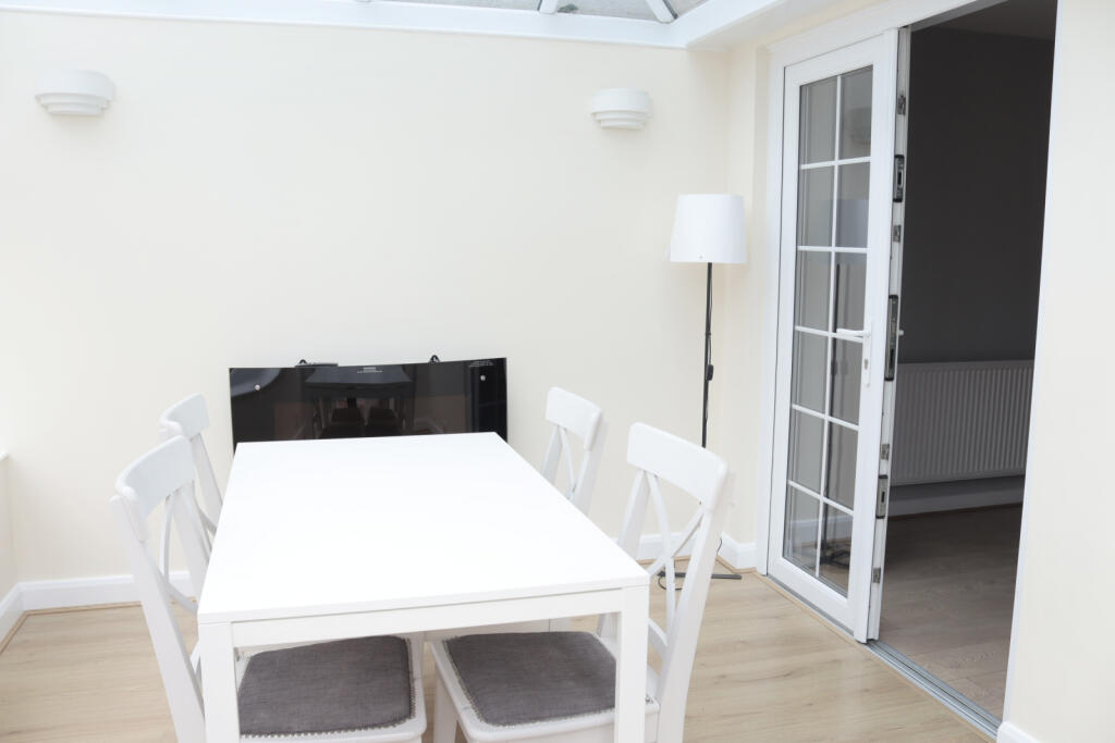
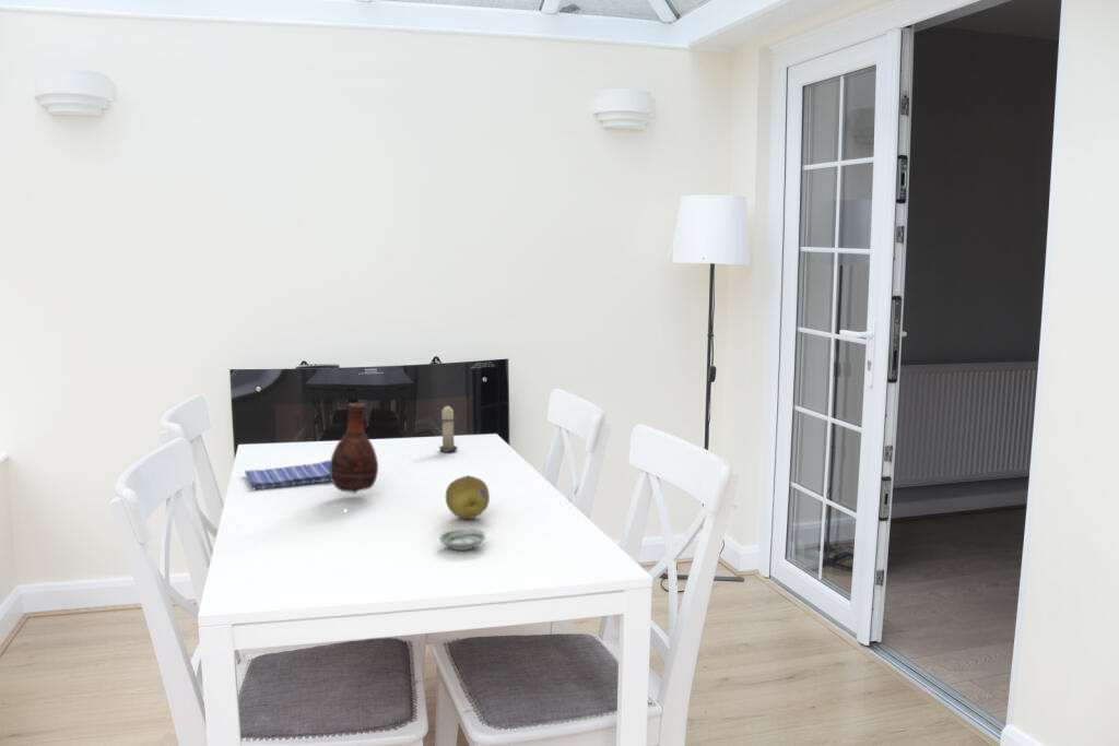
+ vase (350, 455)
+ fruit (468, 497)
+ candle (447, 426)
+ saucer (462, 541)
+ dish towel (294, 473)
